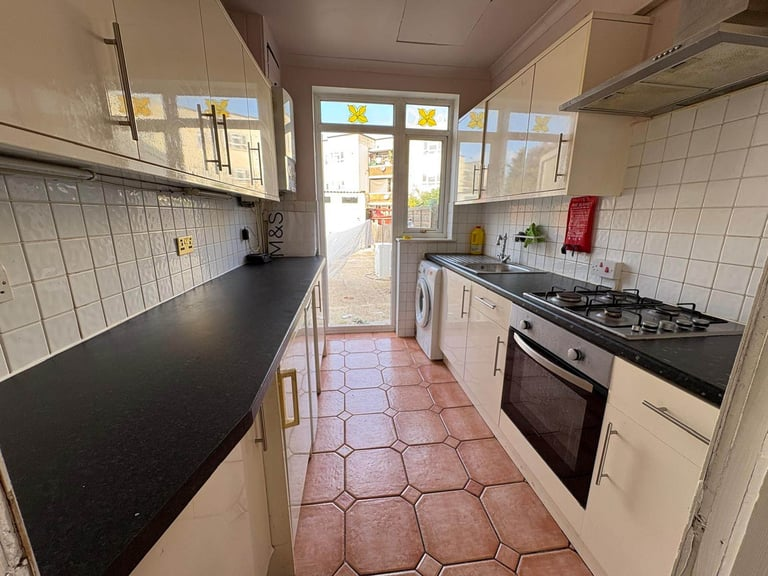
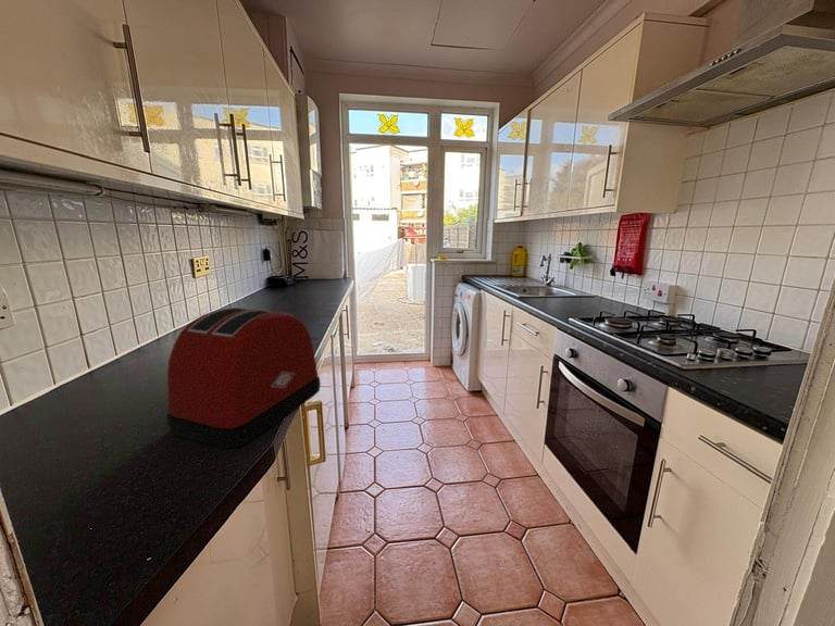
+ toaster (248, 361)
